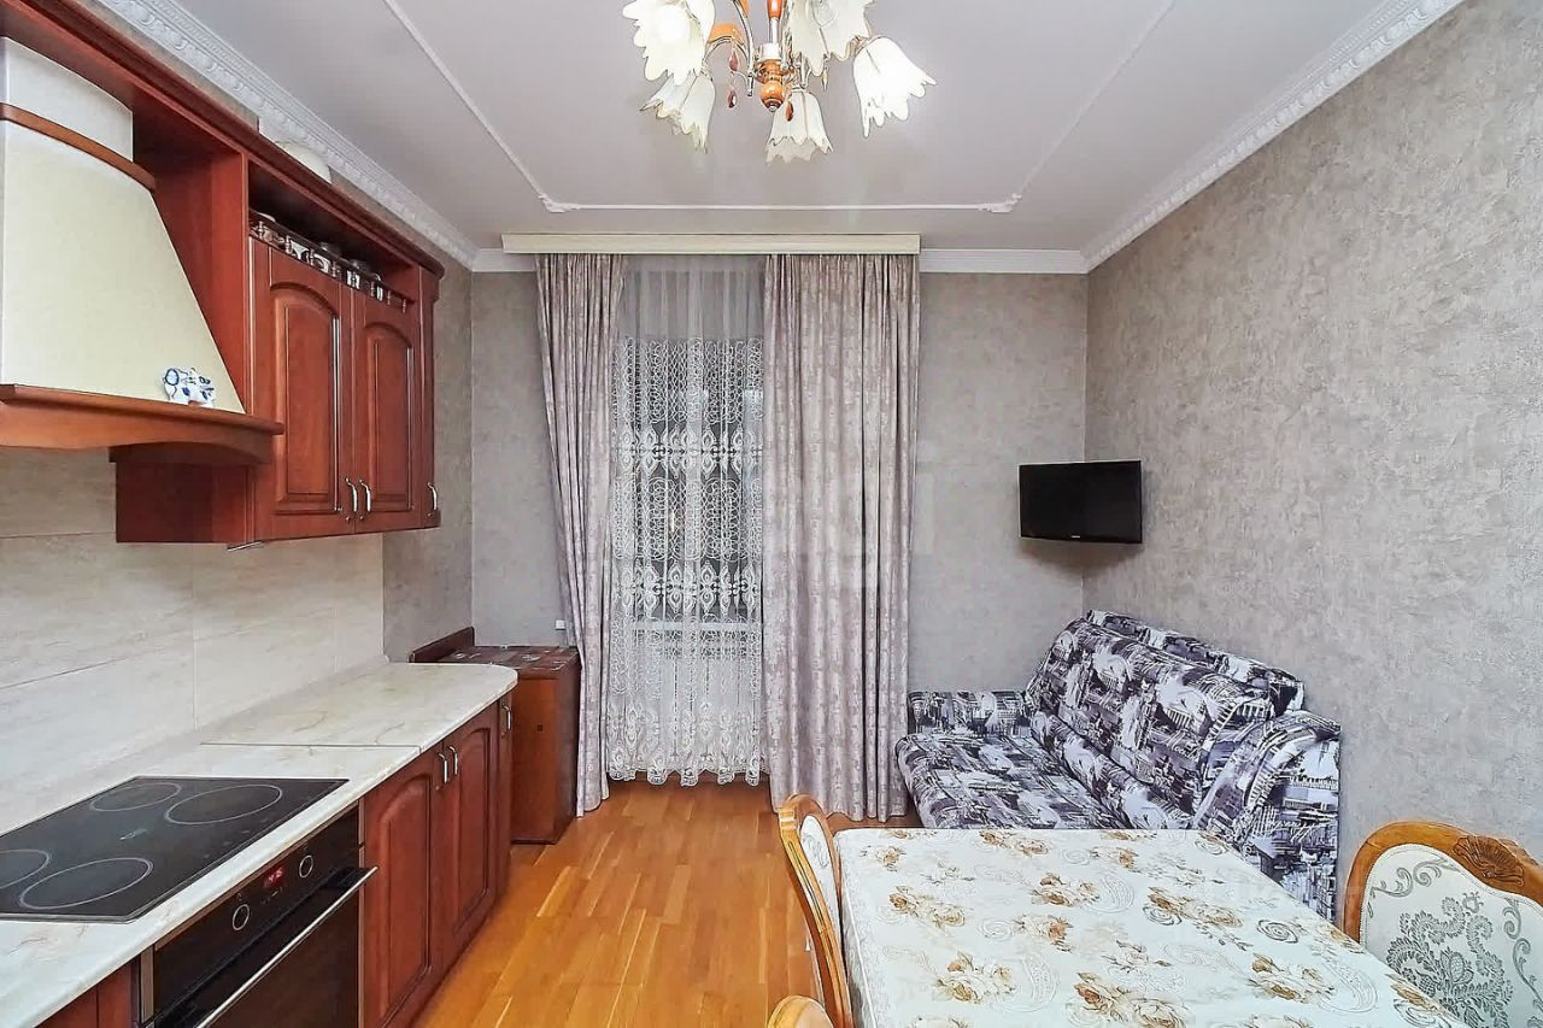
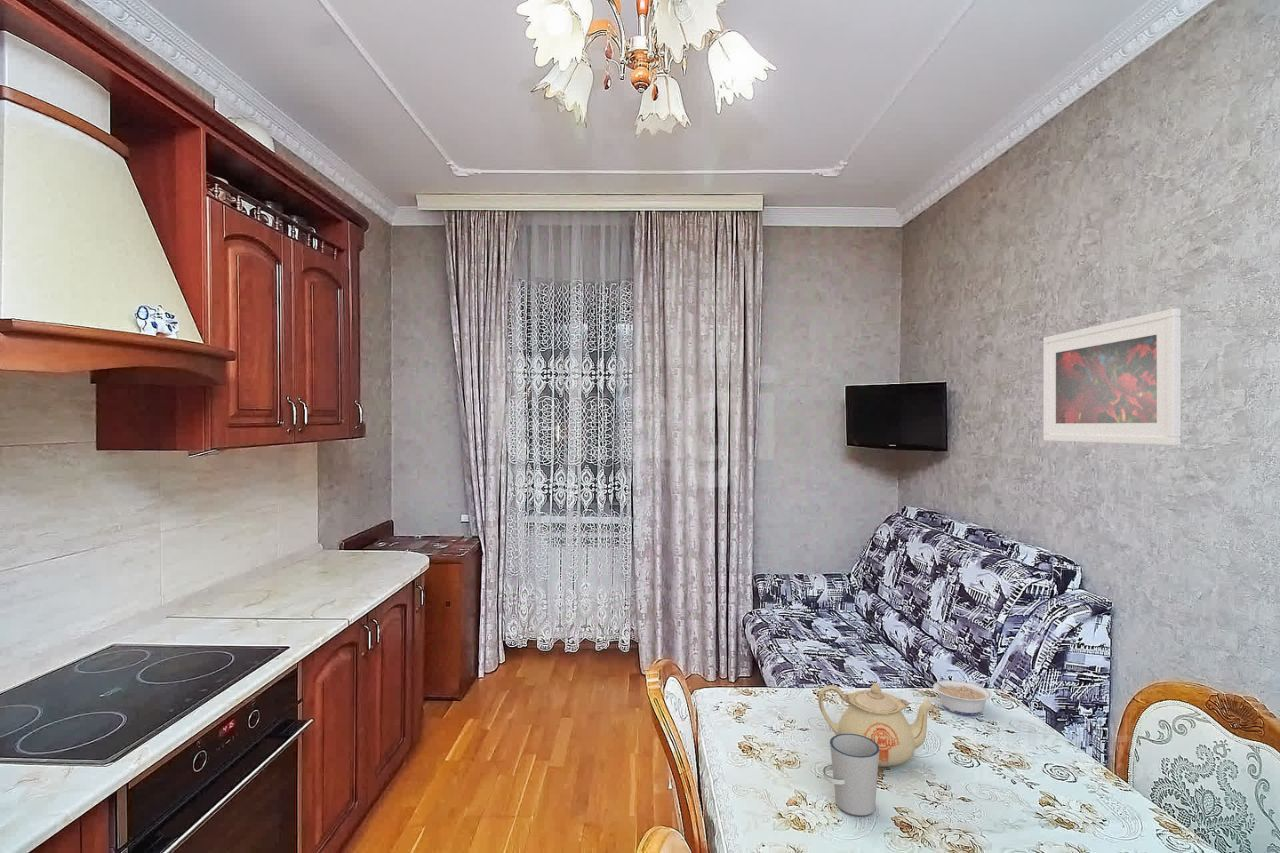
+ cup (850, 775)
+ teapot (875, 719)
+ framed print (1102, 383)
+ legume (959, 696)
